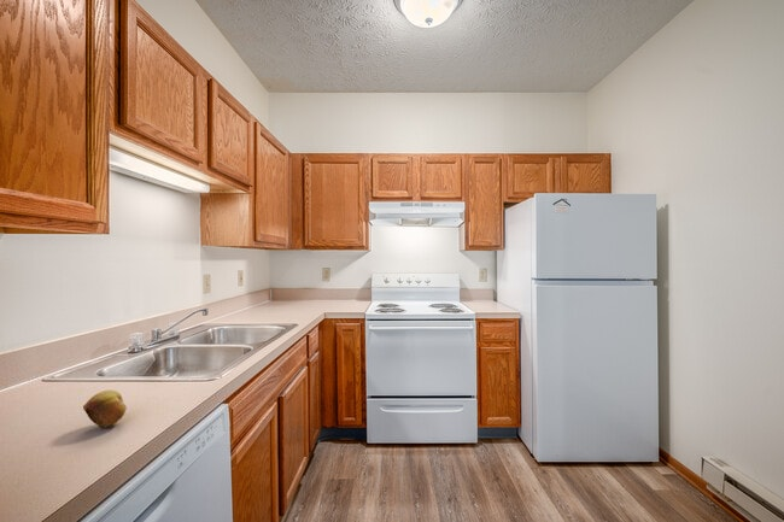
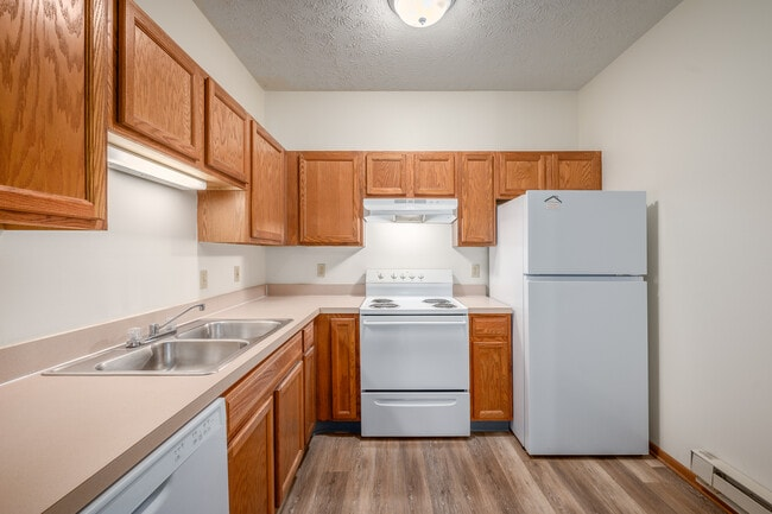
- fruit (105, 407)
